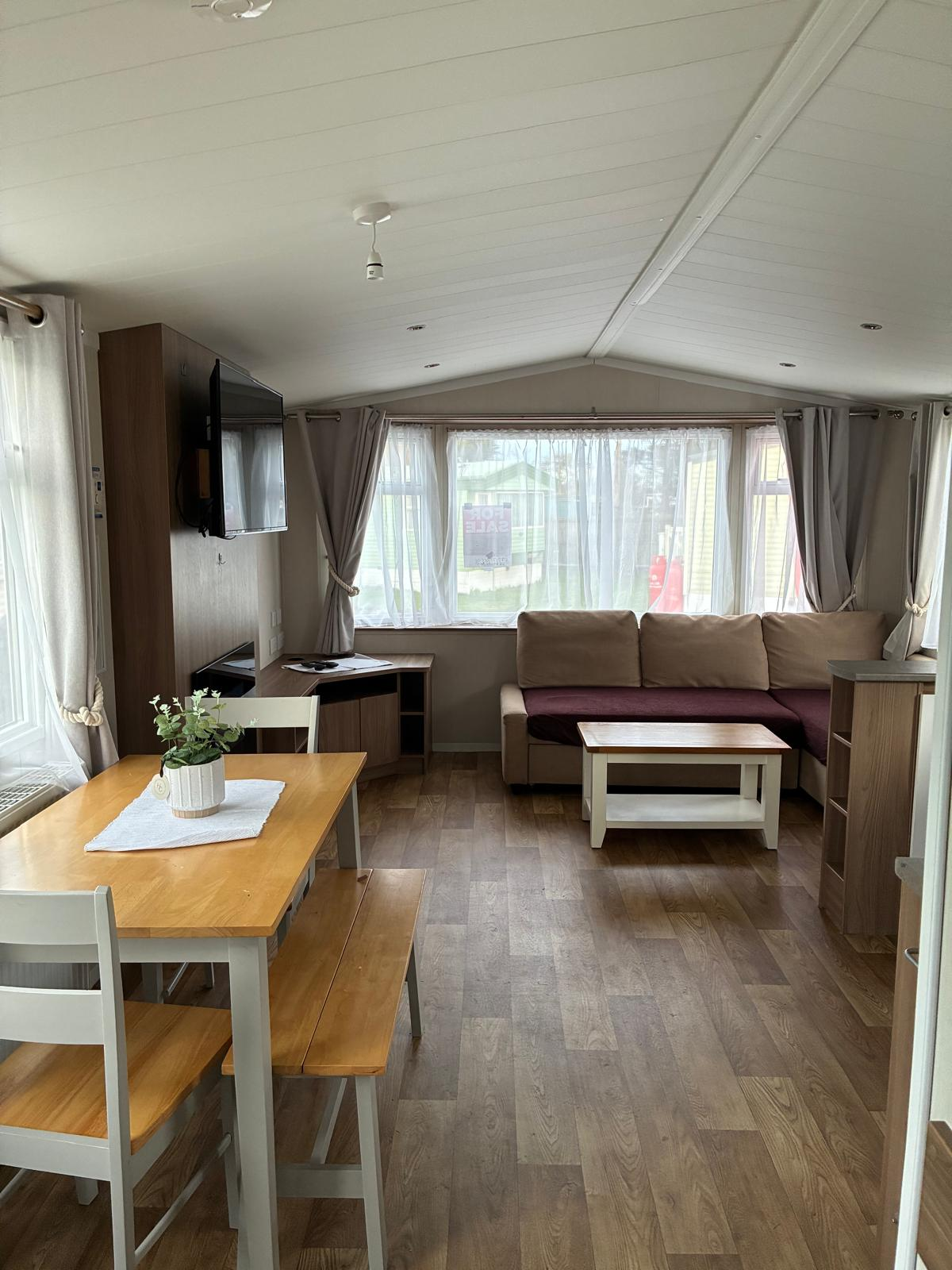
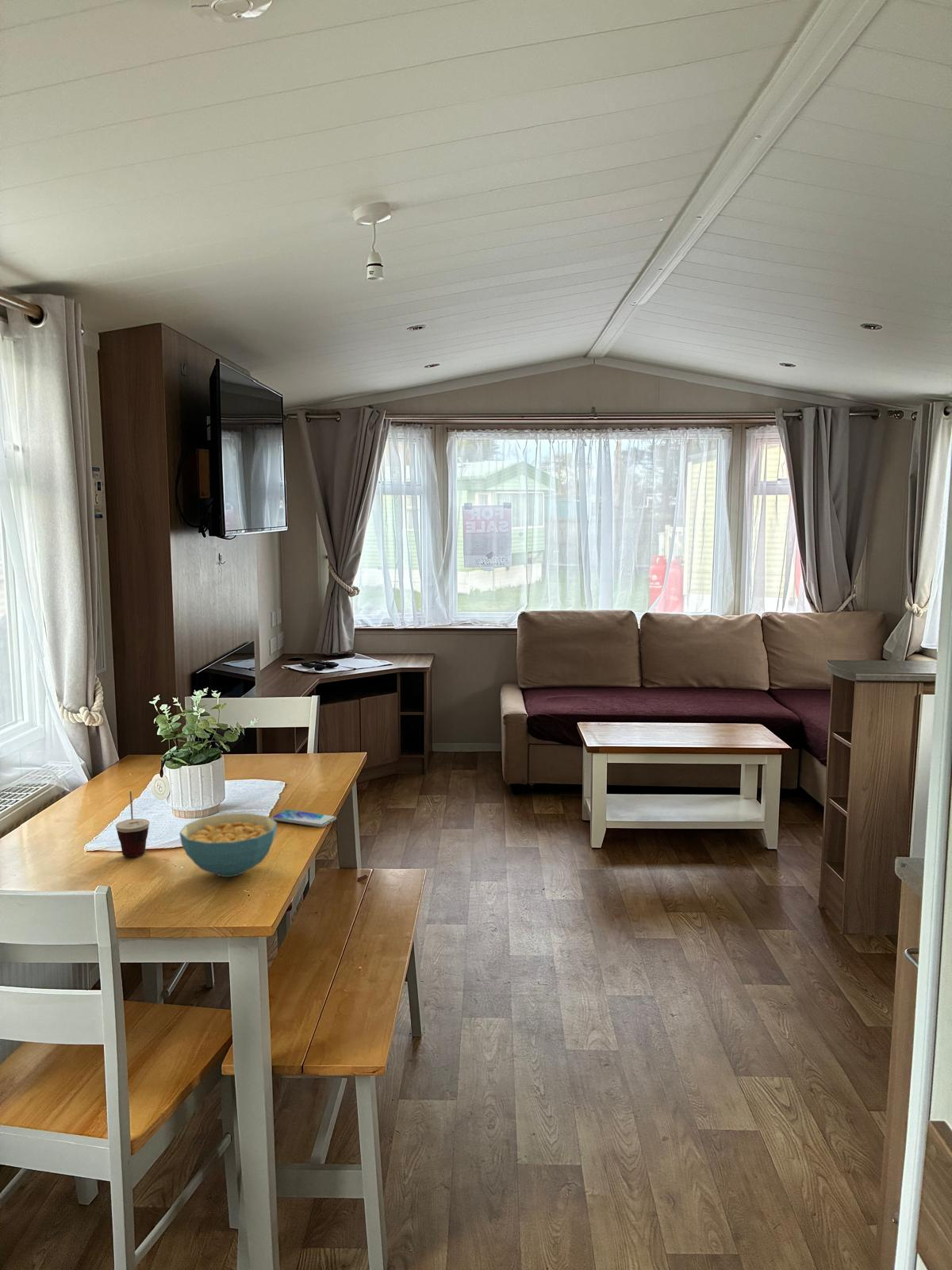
+ cereal bowl (229, 849)
+ cup (132, 824)
+ smartphone (304, 818)
